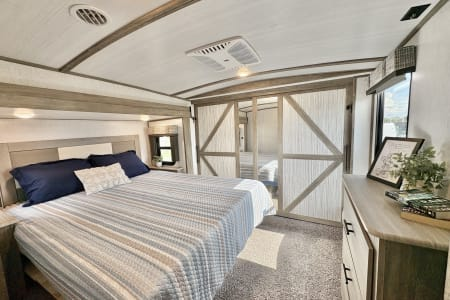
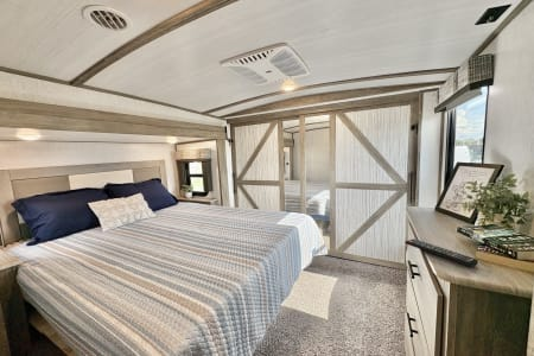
+ remote control (437, 250)
